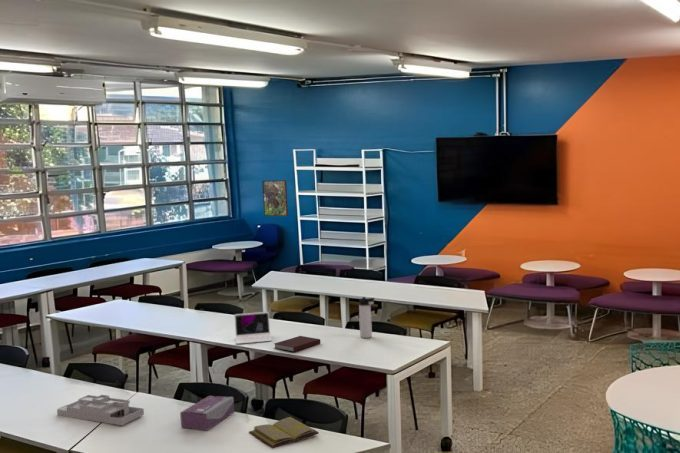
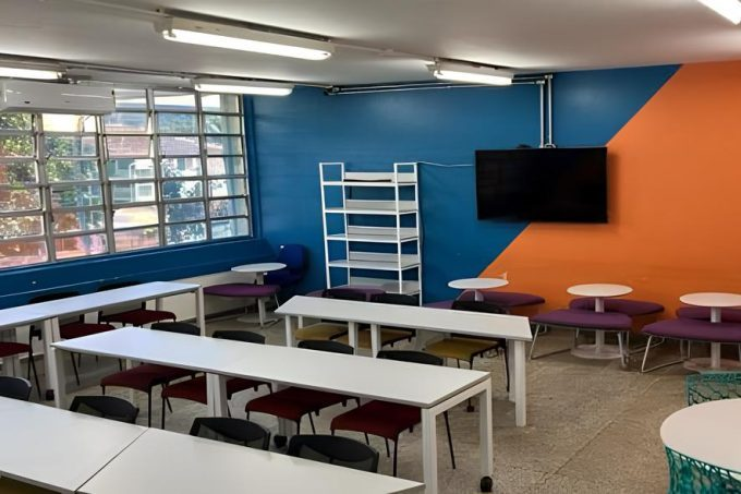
- thermos bottle (367, 317)
- desk organizer (99, 407)
- laptop (252, 326)
- diary (283, 430)
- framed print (275, 198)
- notebook (297, 343)
- tissue box (207, 411)
